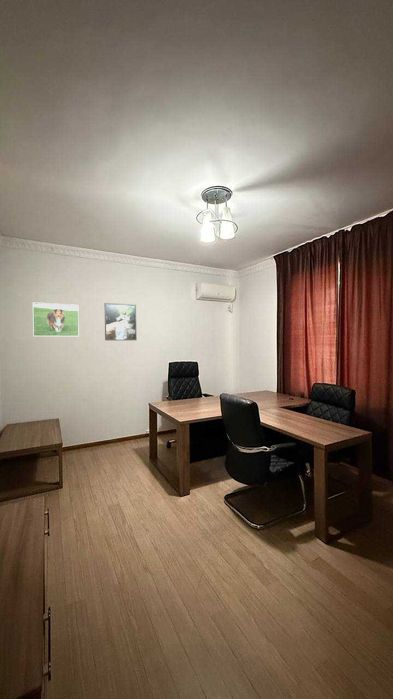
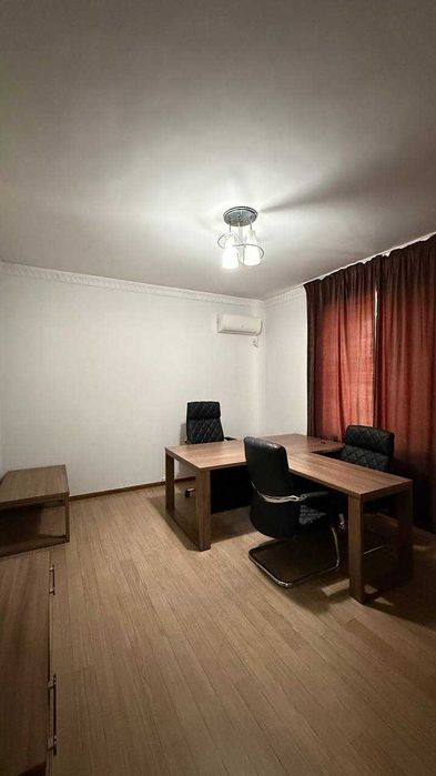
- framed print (56, 320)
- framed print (120, 322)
